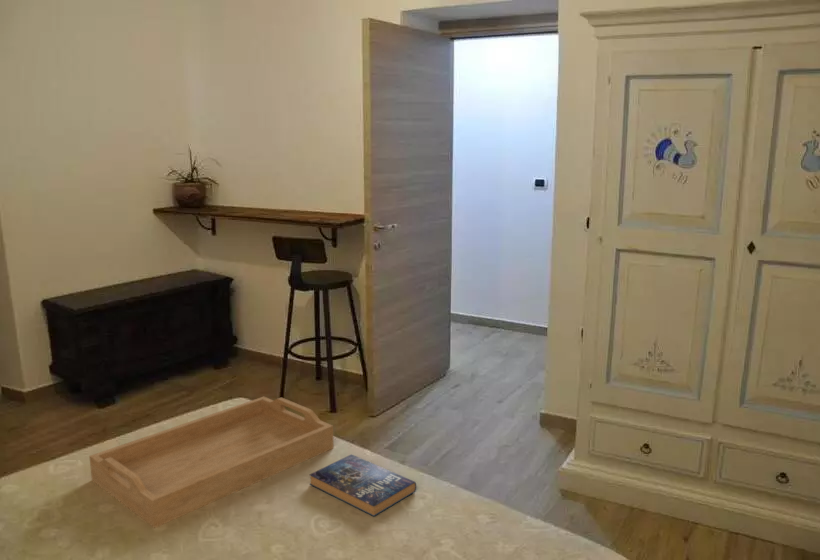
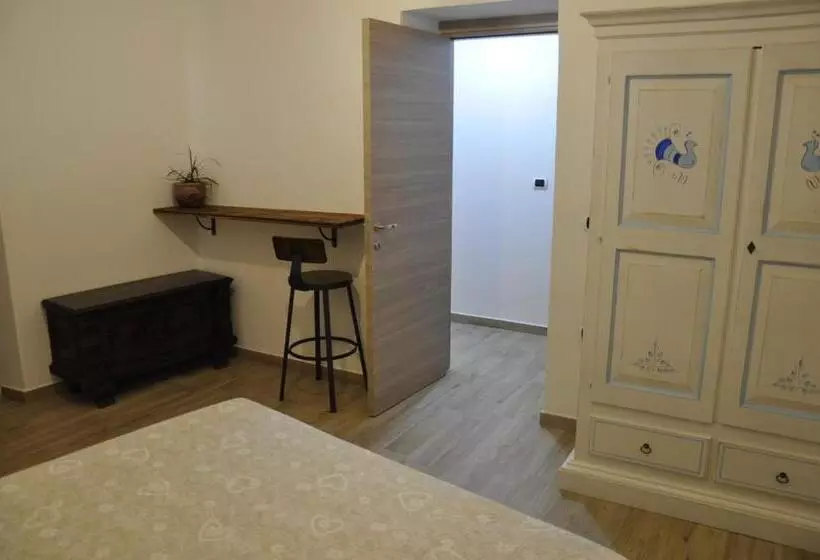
- serving tray (217, 448)
- book (362, 482)
